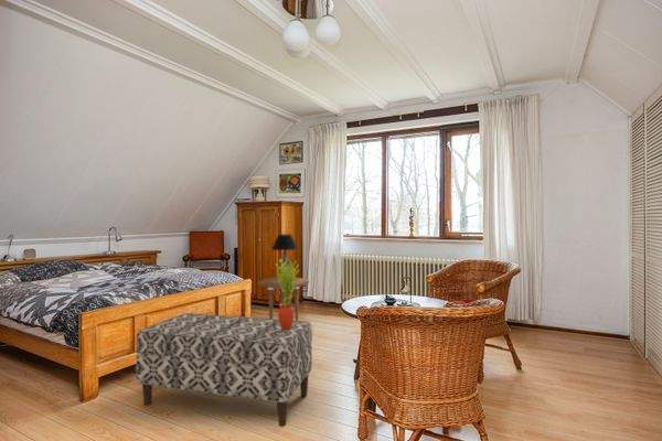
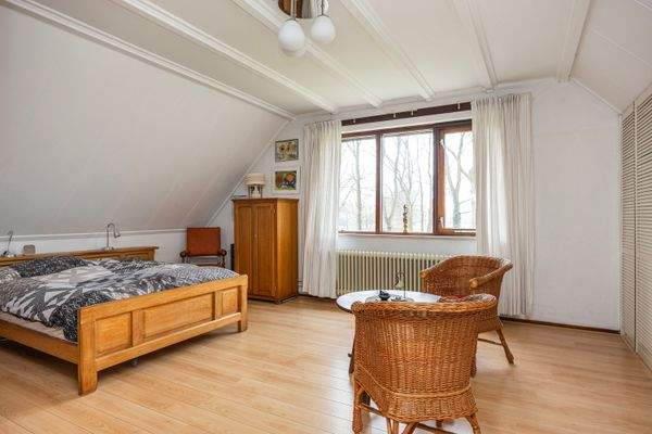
- side table (284, 301)
- potted plant (288, 293)
- table lamp (285, 256)
- bench (227, 363)
